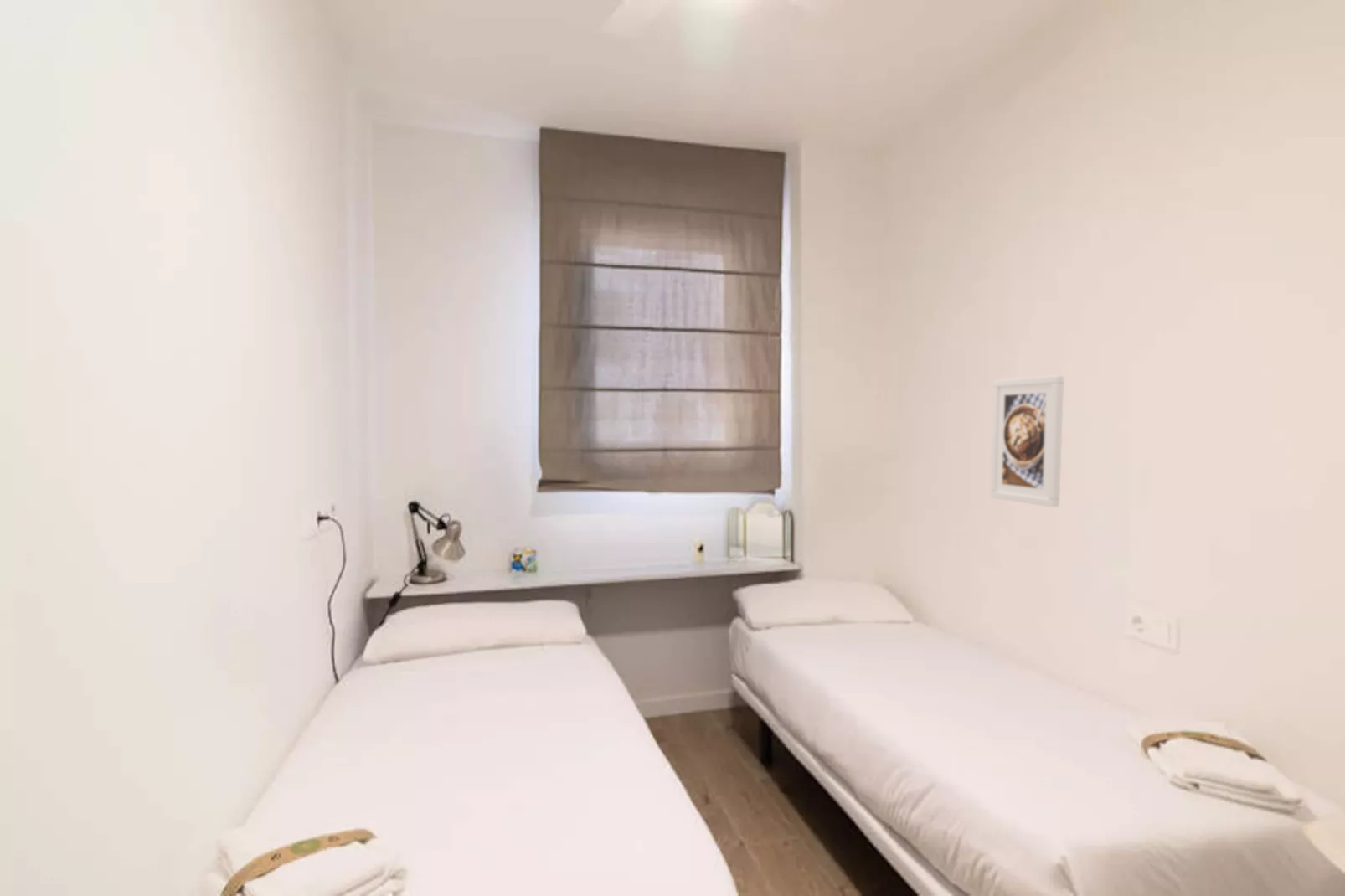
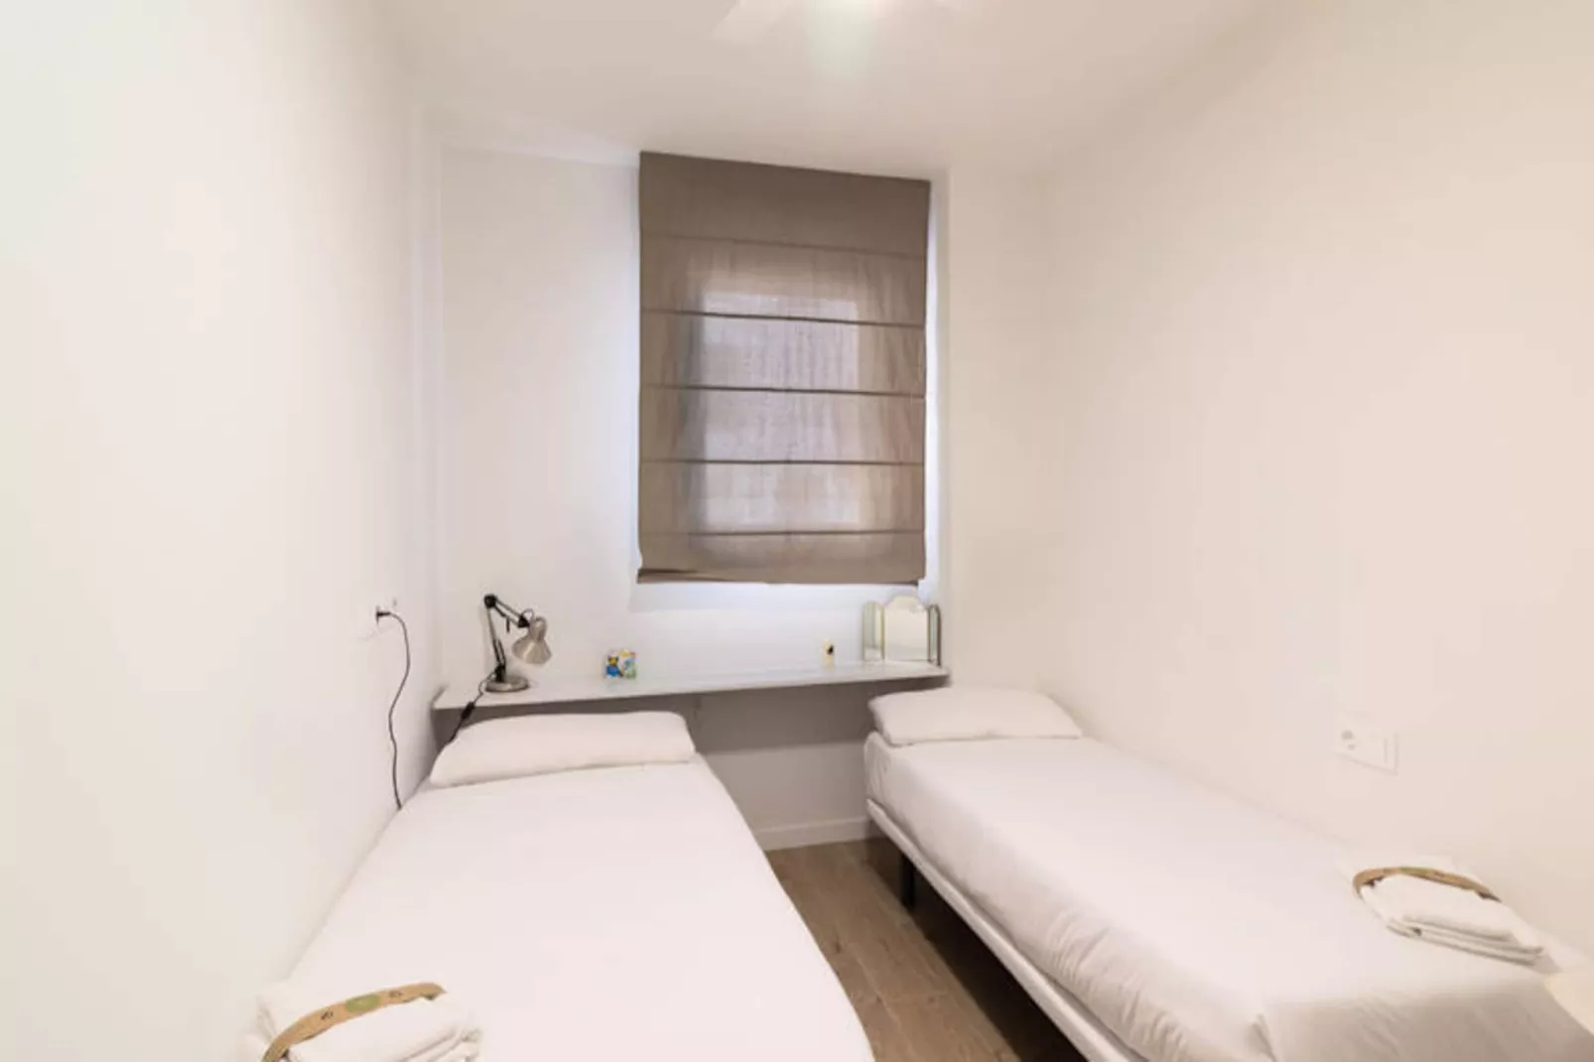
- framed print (1024, 440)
